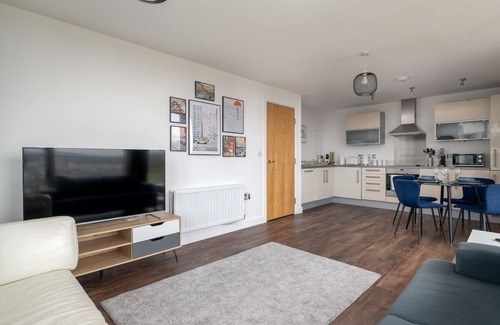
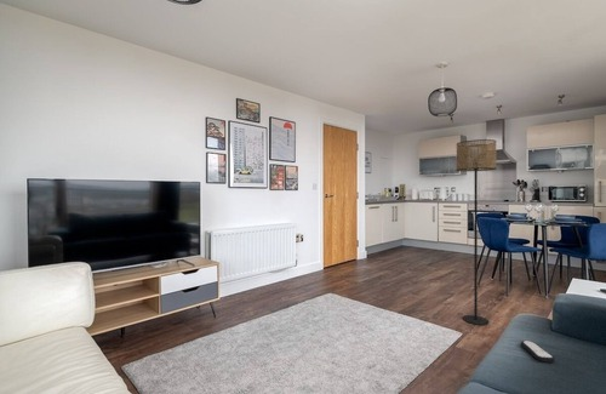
+ remote control (536, 350)
+ floor lamp (475, 232)
